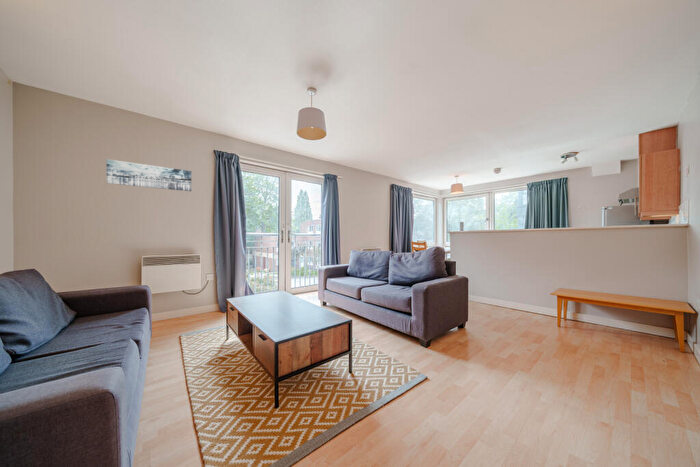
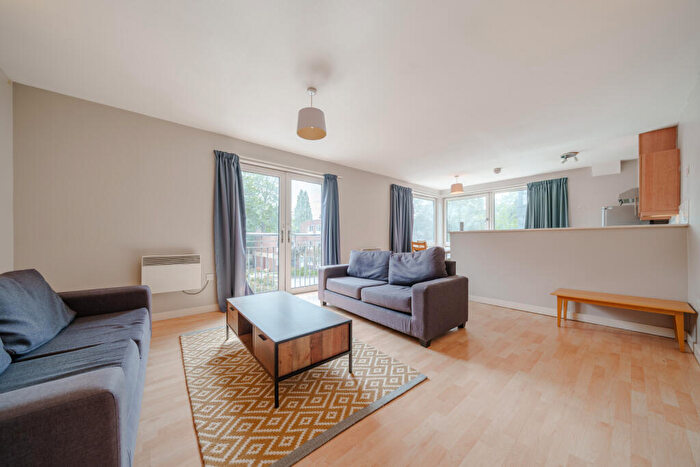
- wall art (152, 176)
